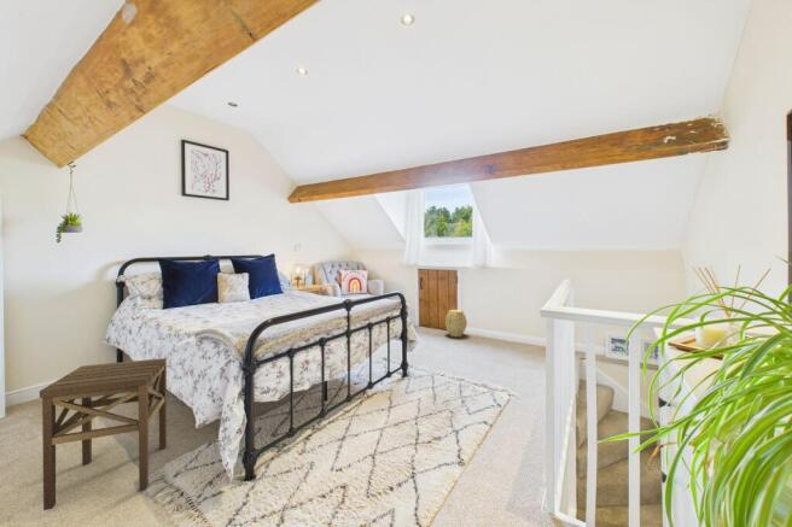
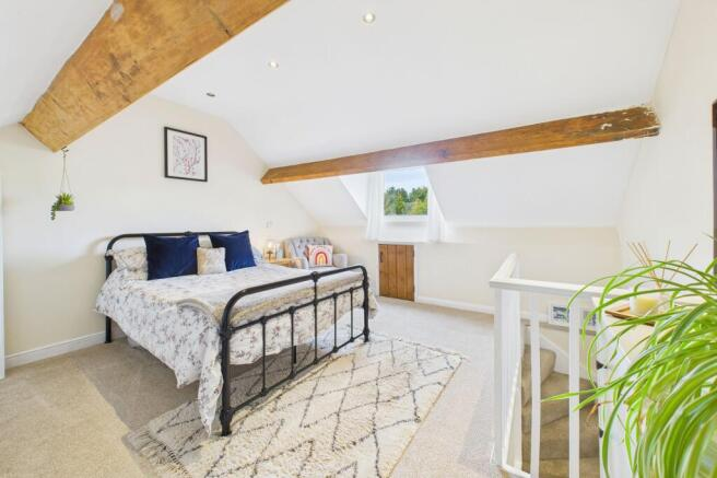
- side table (112, 427)
- woven basket (455, 322)
